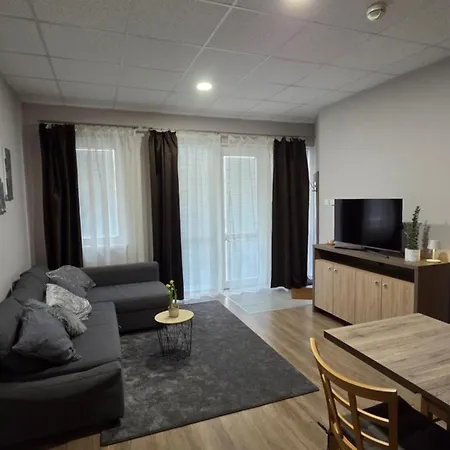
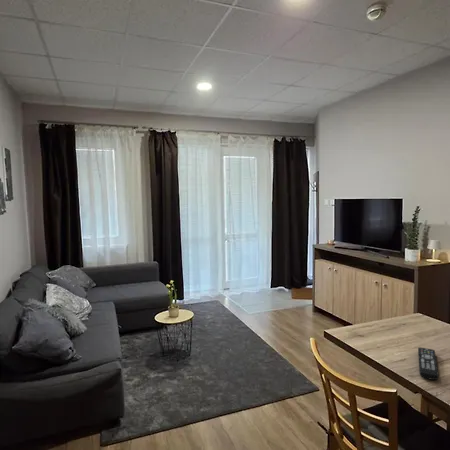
+ remote control (427, 362)
